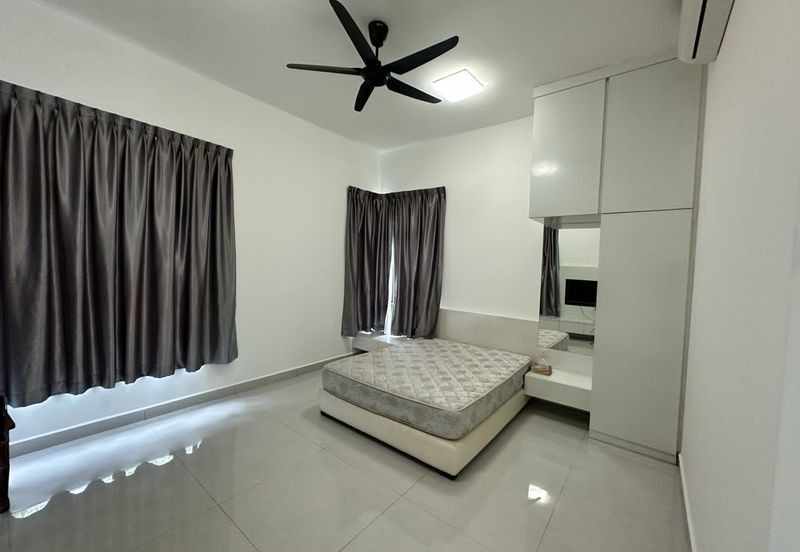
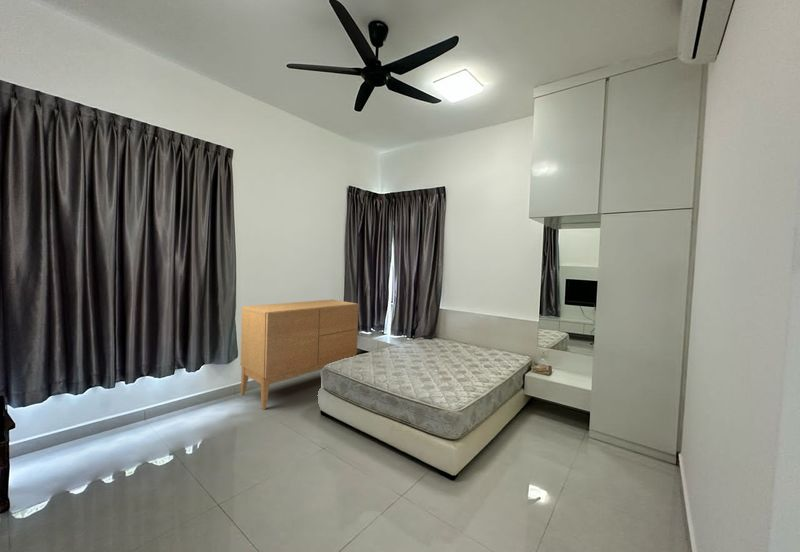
+ sideboard (304, 345)
